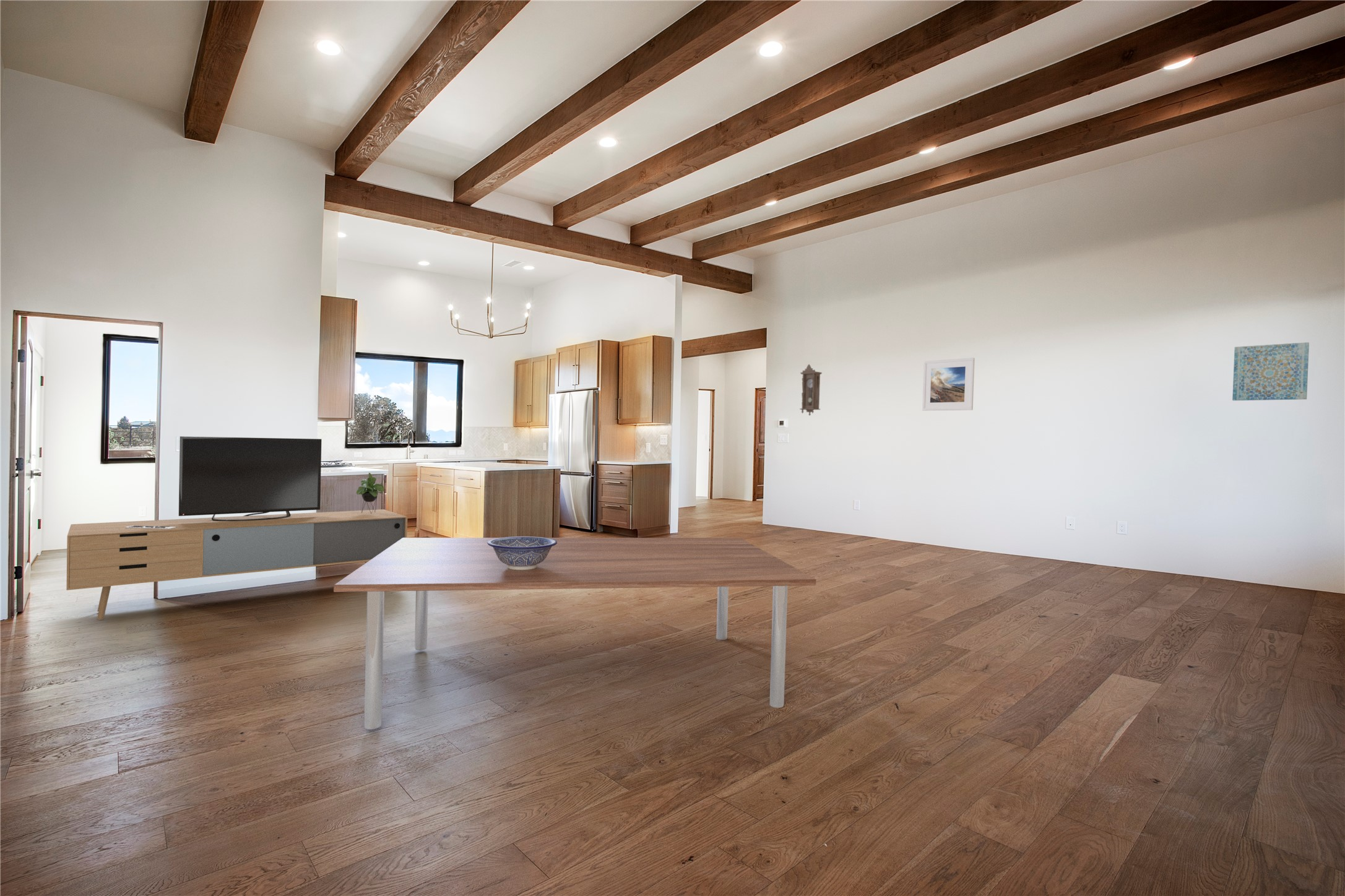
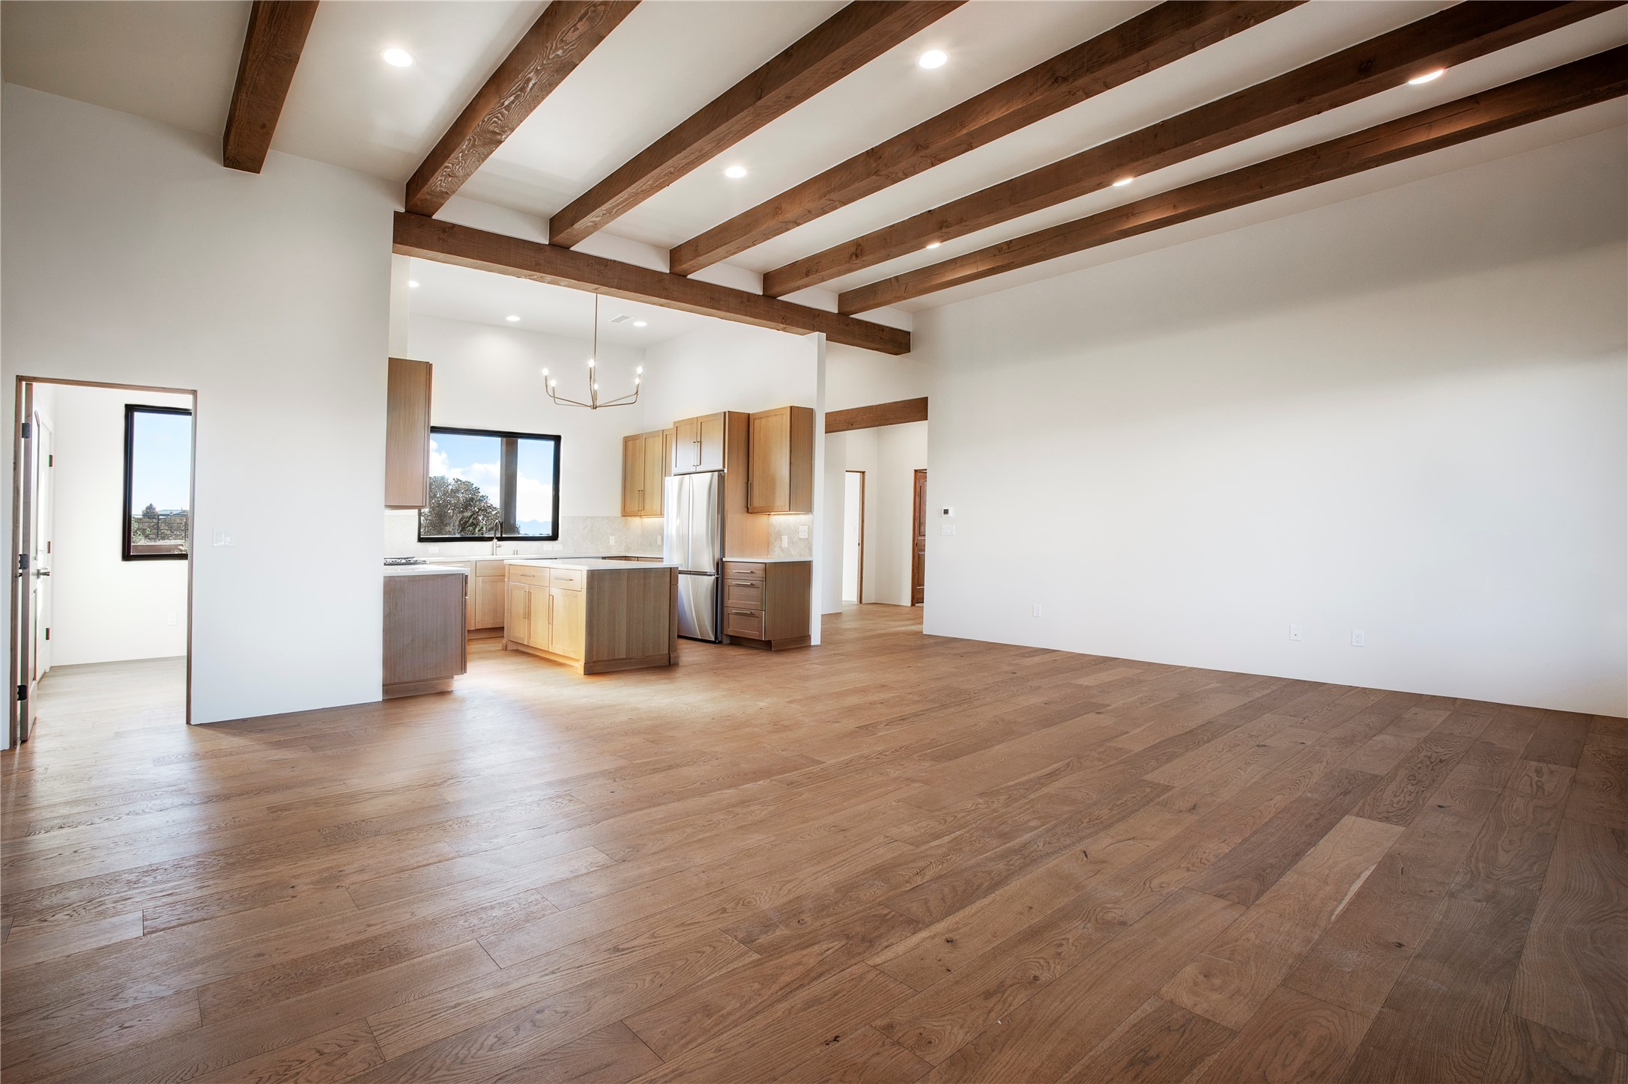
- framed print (948, 385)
- pendulum clock (810, 390)
- media console (254, 517)
- dining table (582, 588)
- decorative bowl (522, 554)
- wall art (1269, 372)
